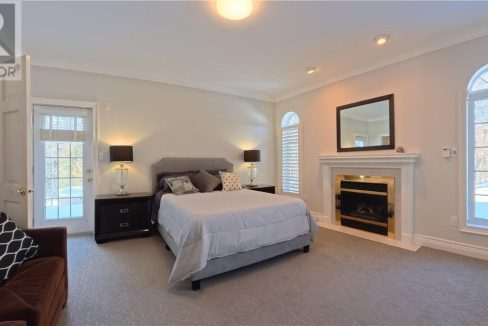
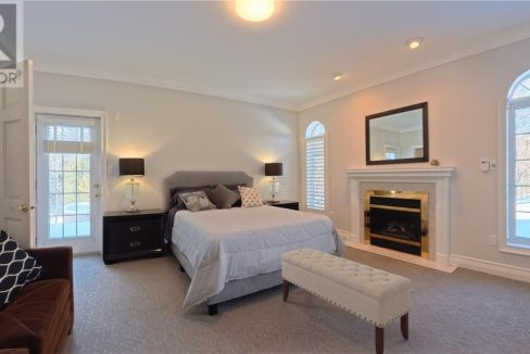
+ bench (337, 290)
